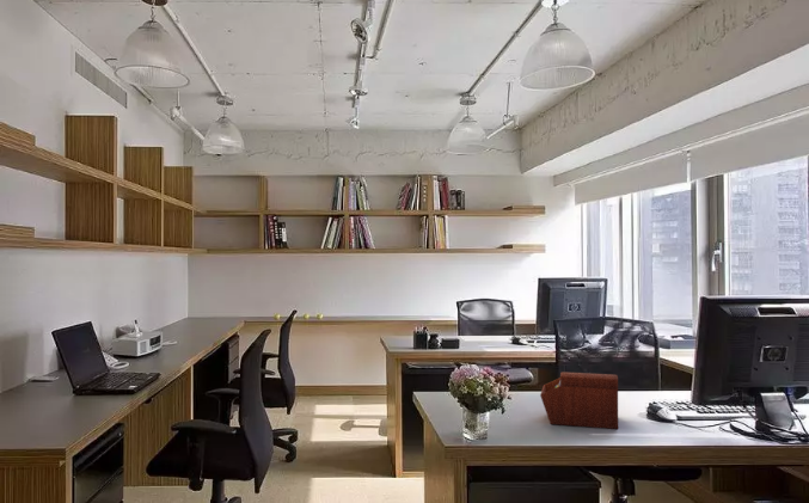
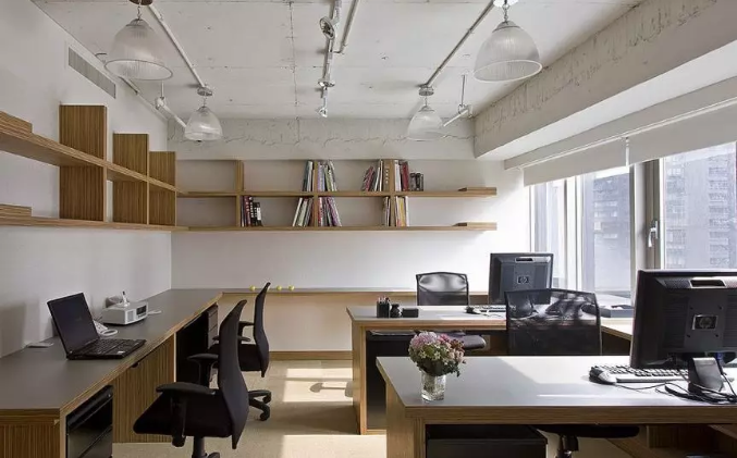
- sewing box (578, 394)
